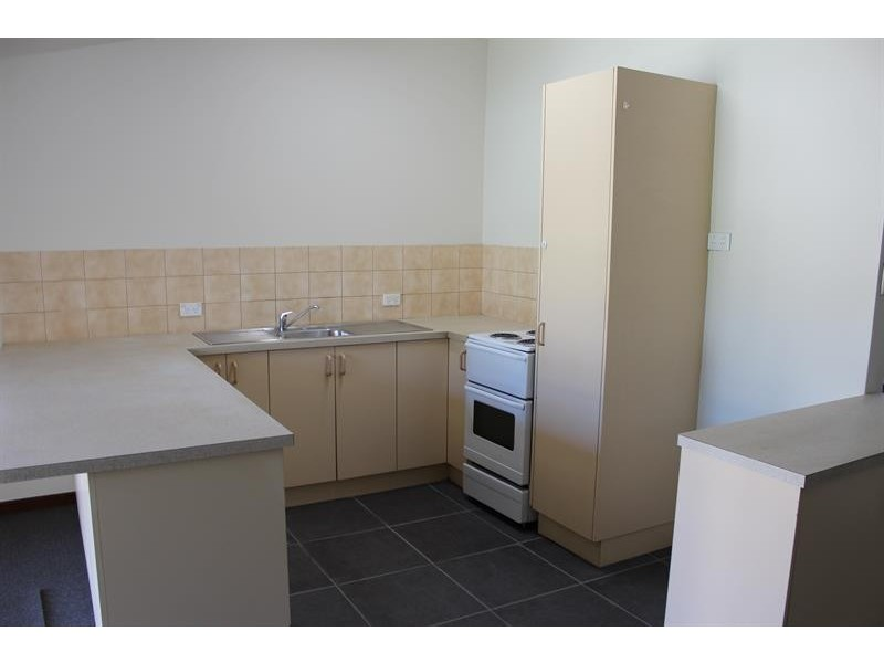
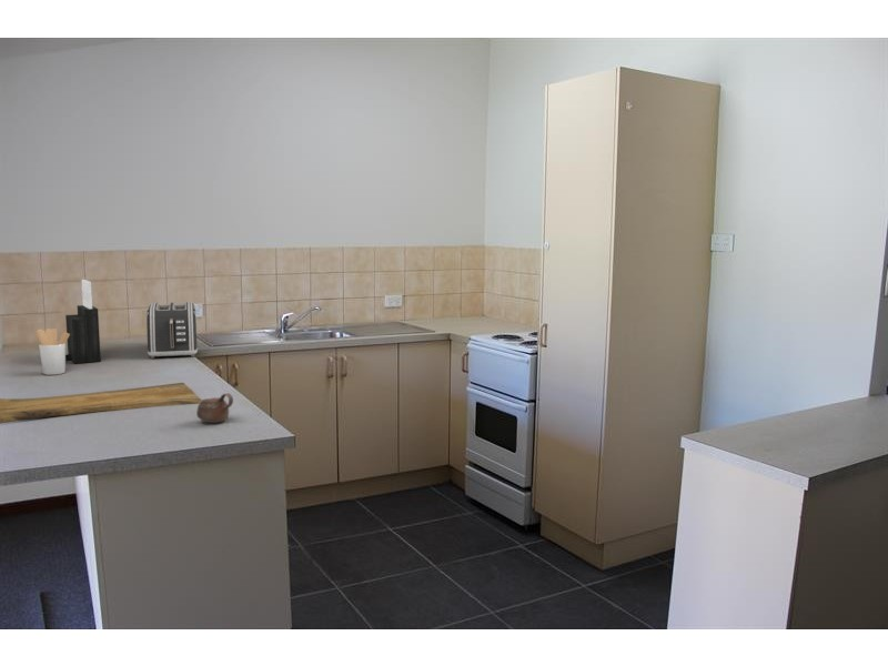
+ utensil holder (51, 350)
+ cup (214, 406)
+ knife block (79, 320)
+ toaster (172, 326)
+ cutting board (100, 401)
